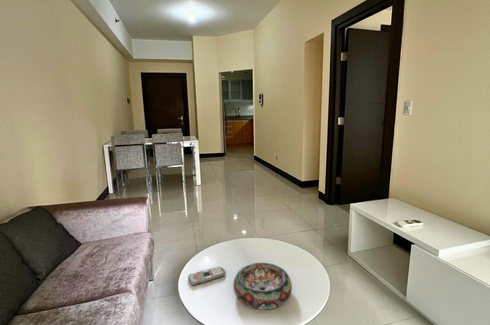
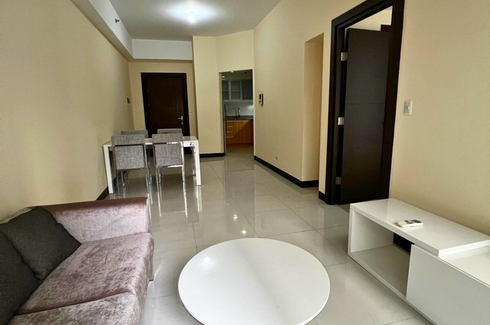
- remote control (207, 275)
- decorative bowl (262, 284)
